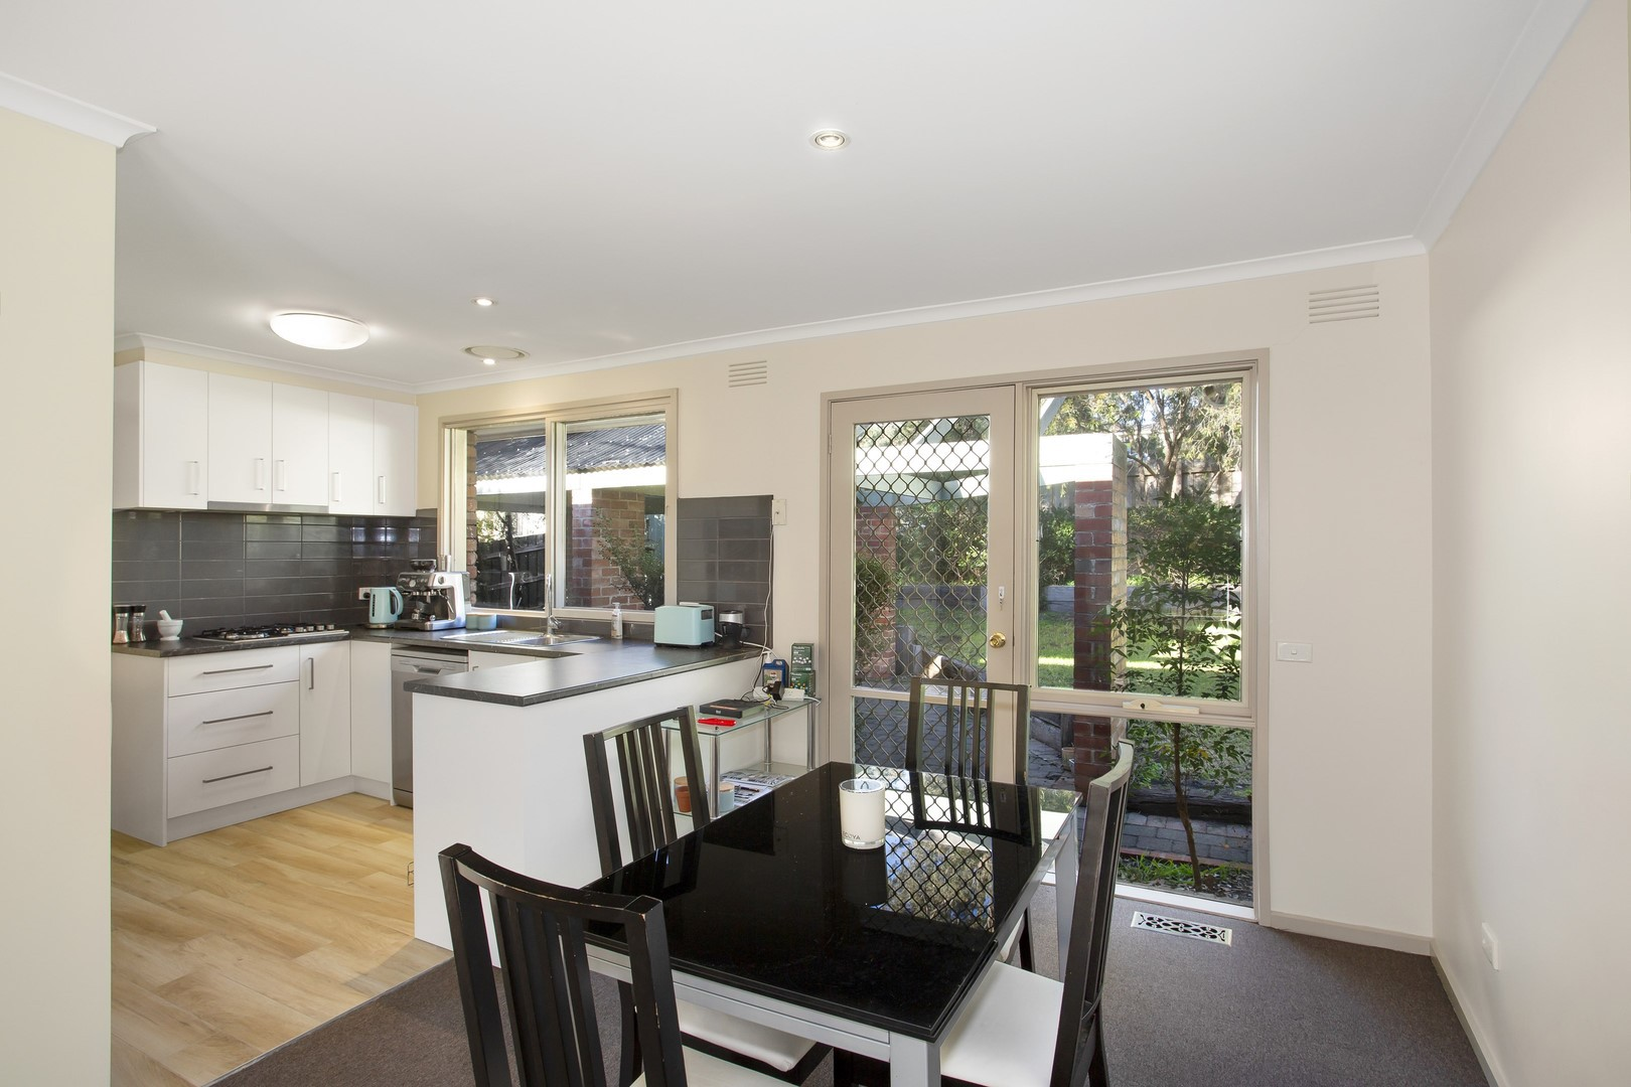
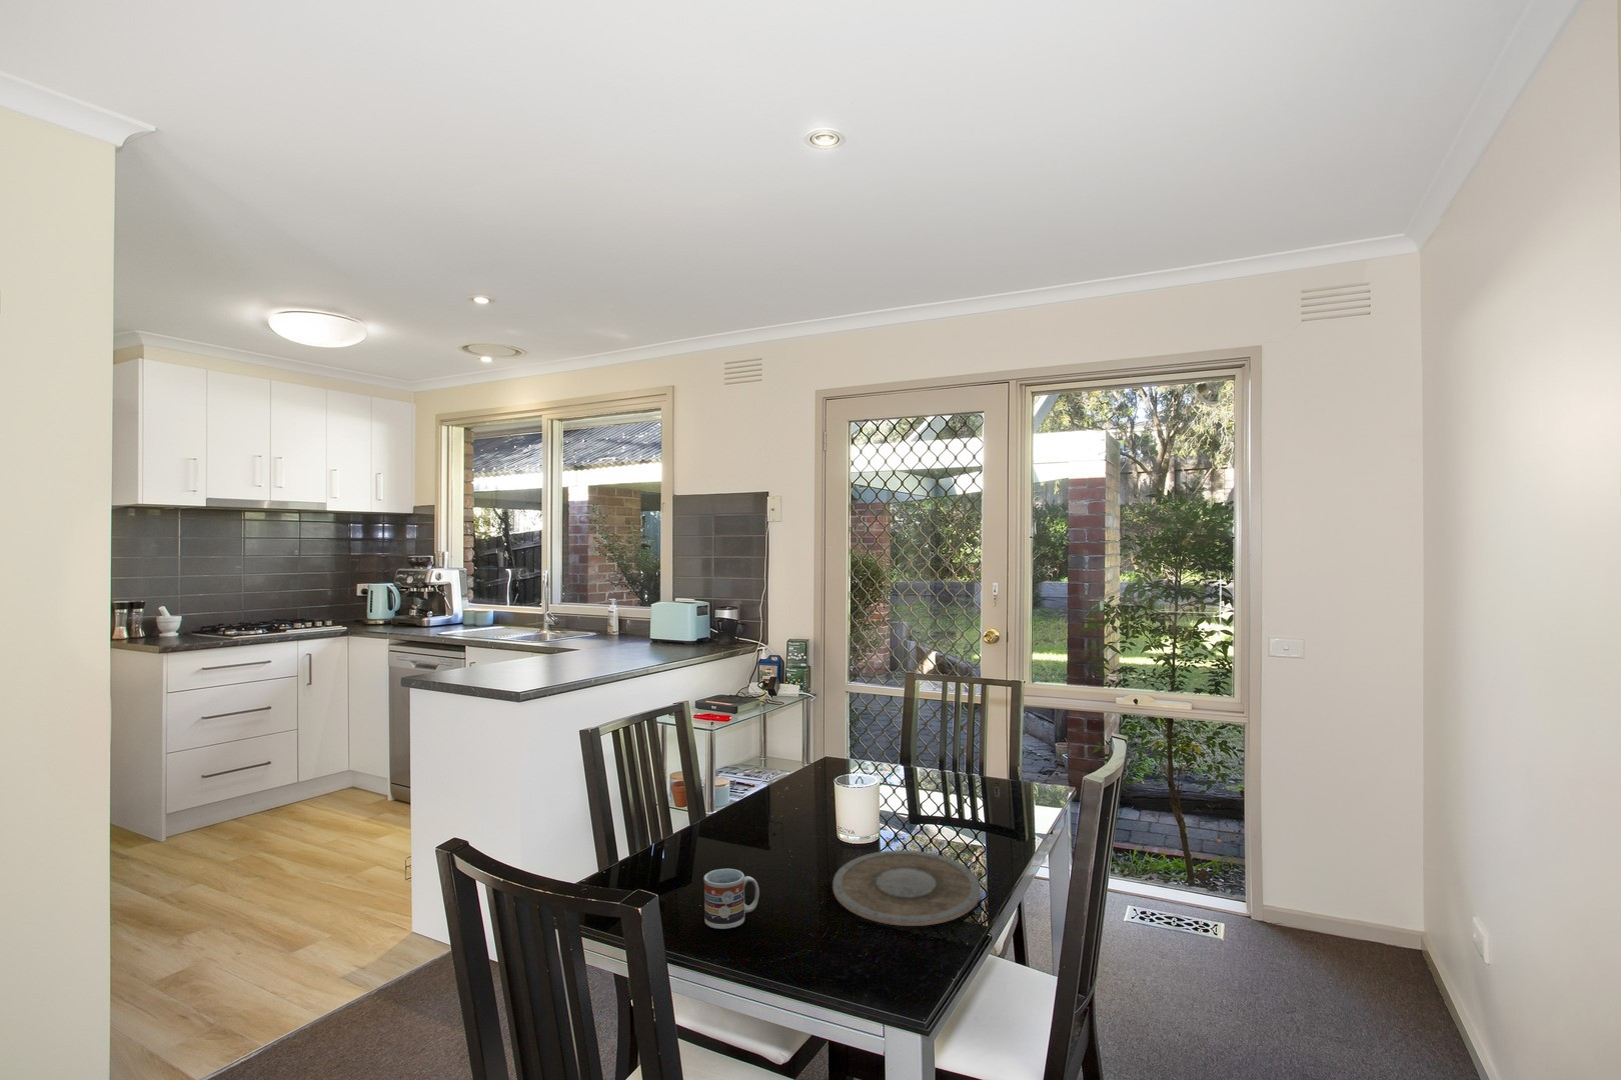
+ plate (906, 884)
+ cup (731, 896)
